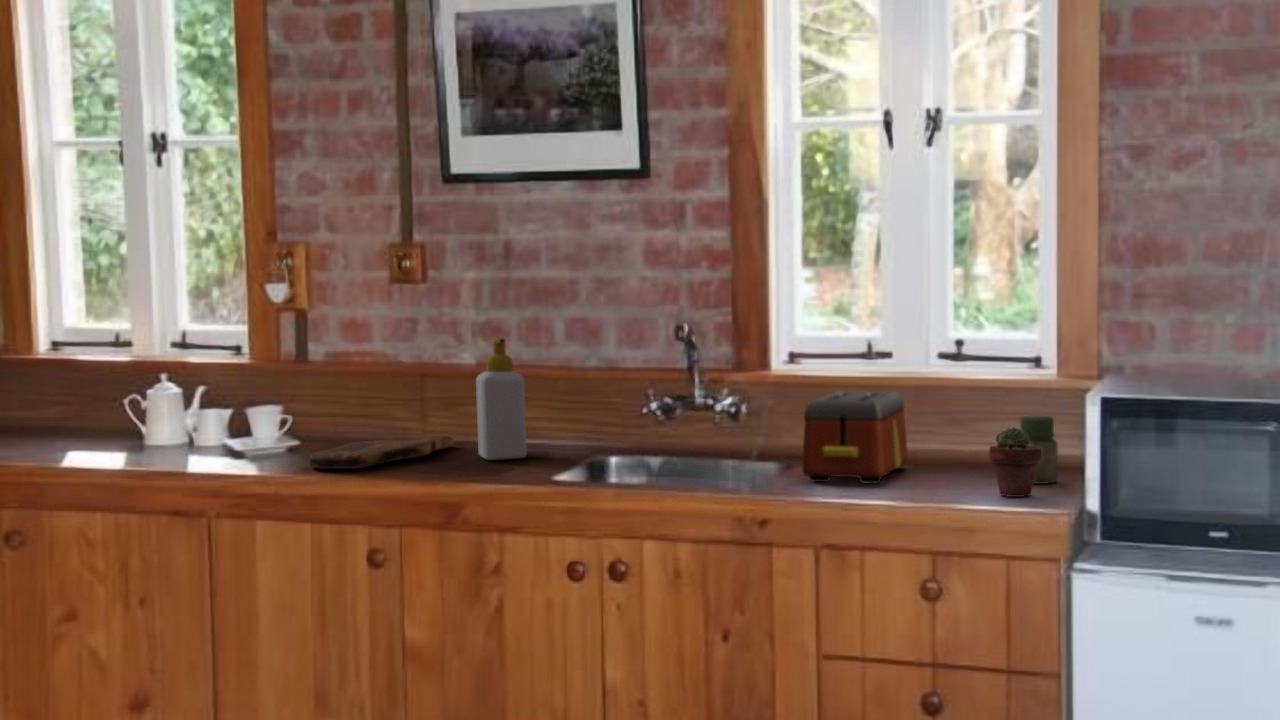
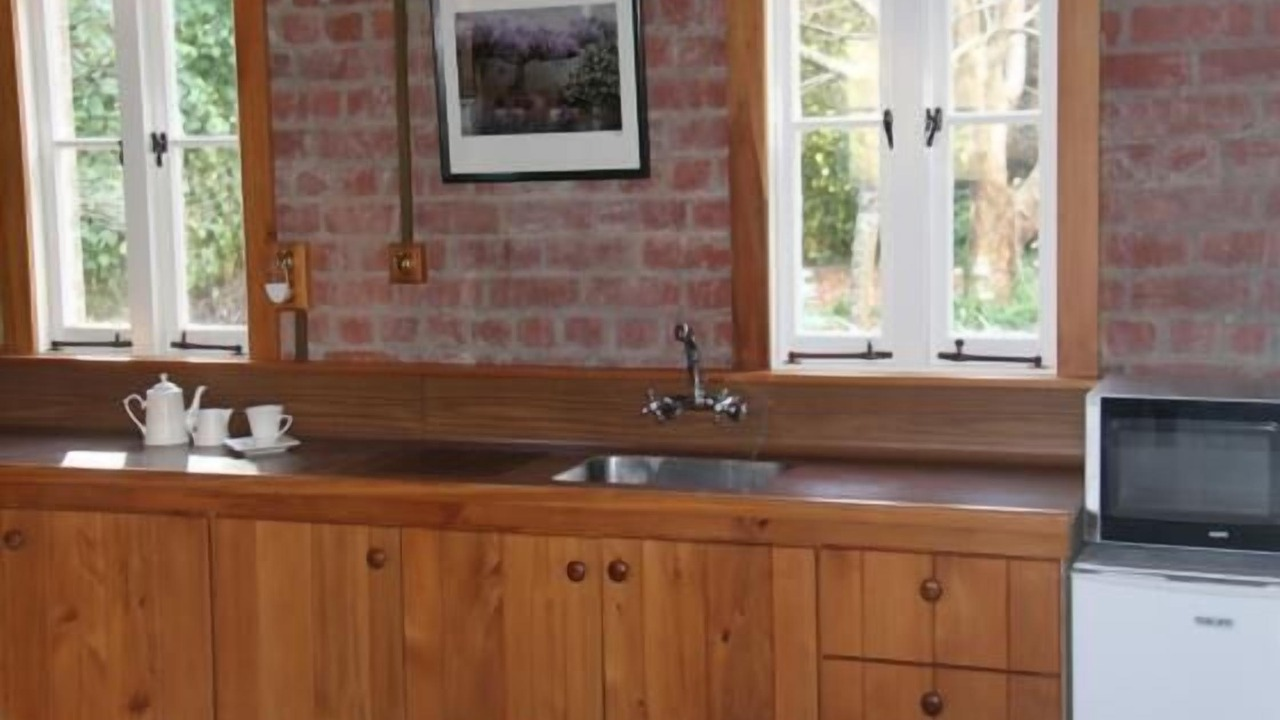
- toaster (854, 435)
- potted succulent (1015, 460)
- soap bottle (500, 397)
- cutting board (383, 450)
- jar (1037, 446)
